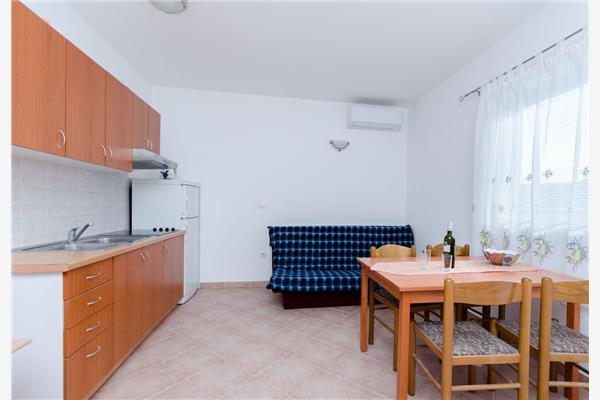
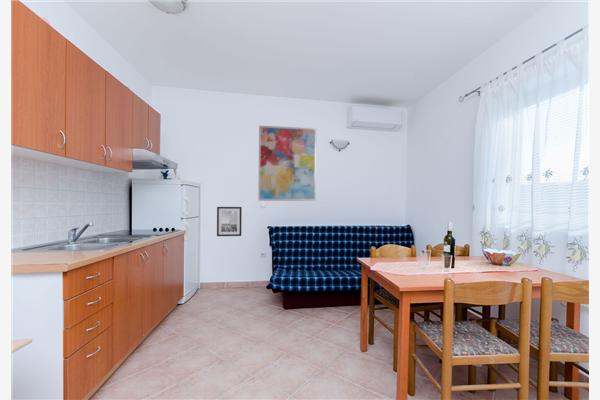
+ wall art (229, 221)
+ wall art (287, 164)
